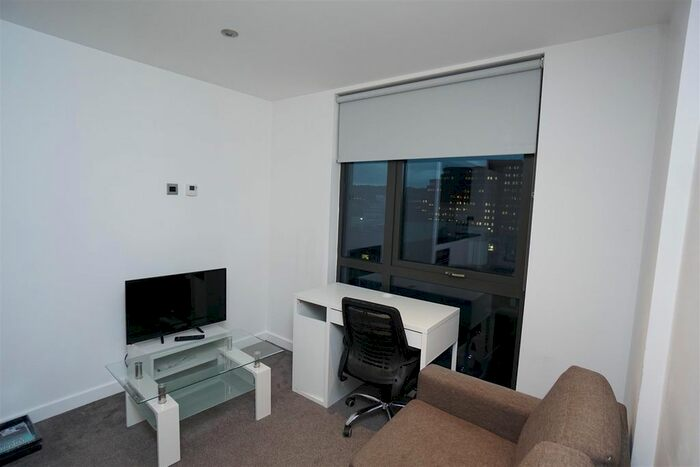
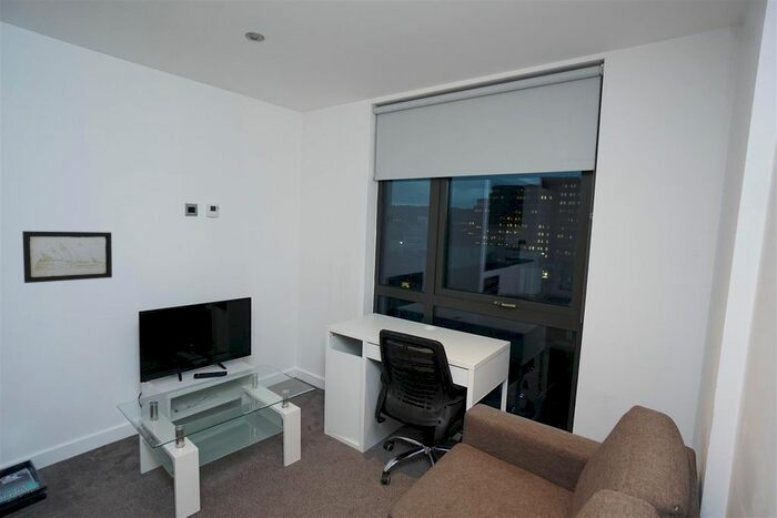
+ wall art (70, 255)
